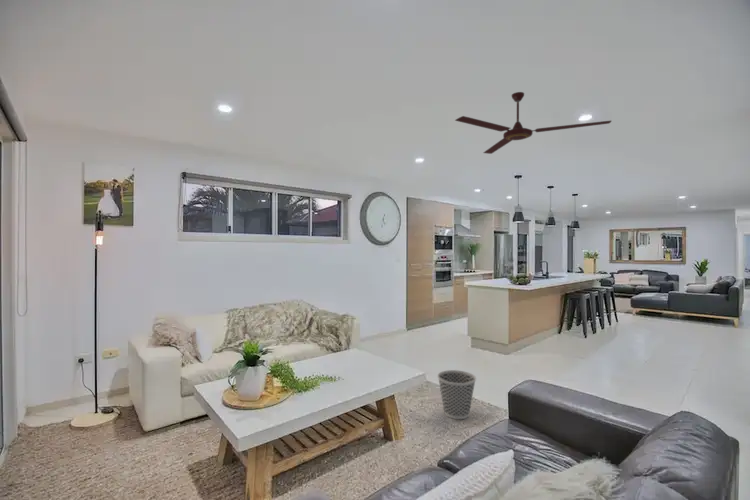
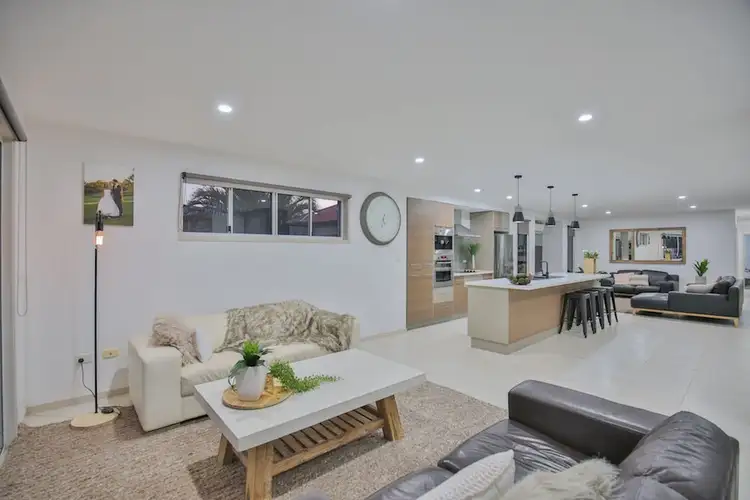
- wastebasket (456, 395)
- ceiling fan (538, 128)
